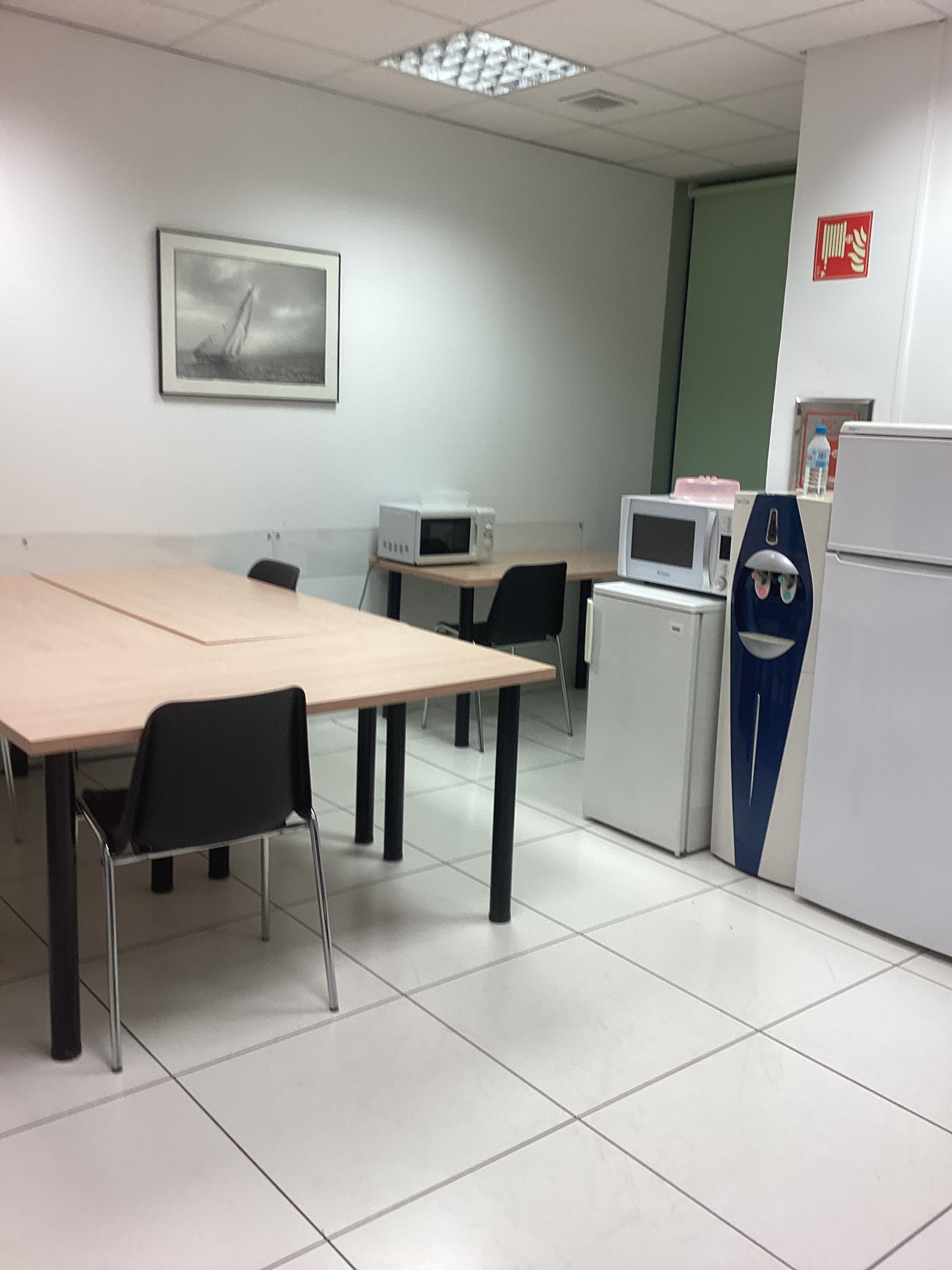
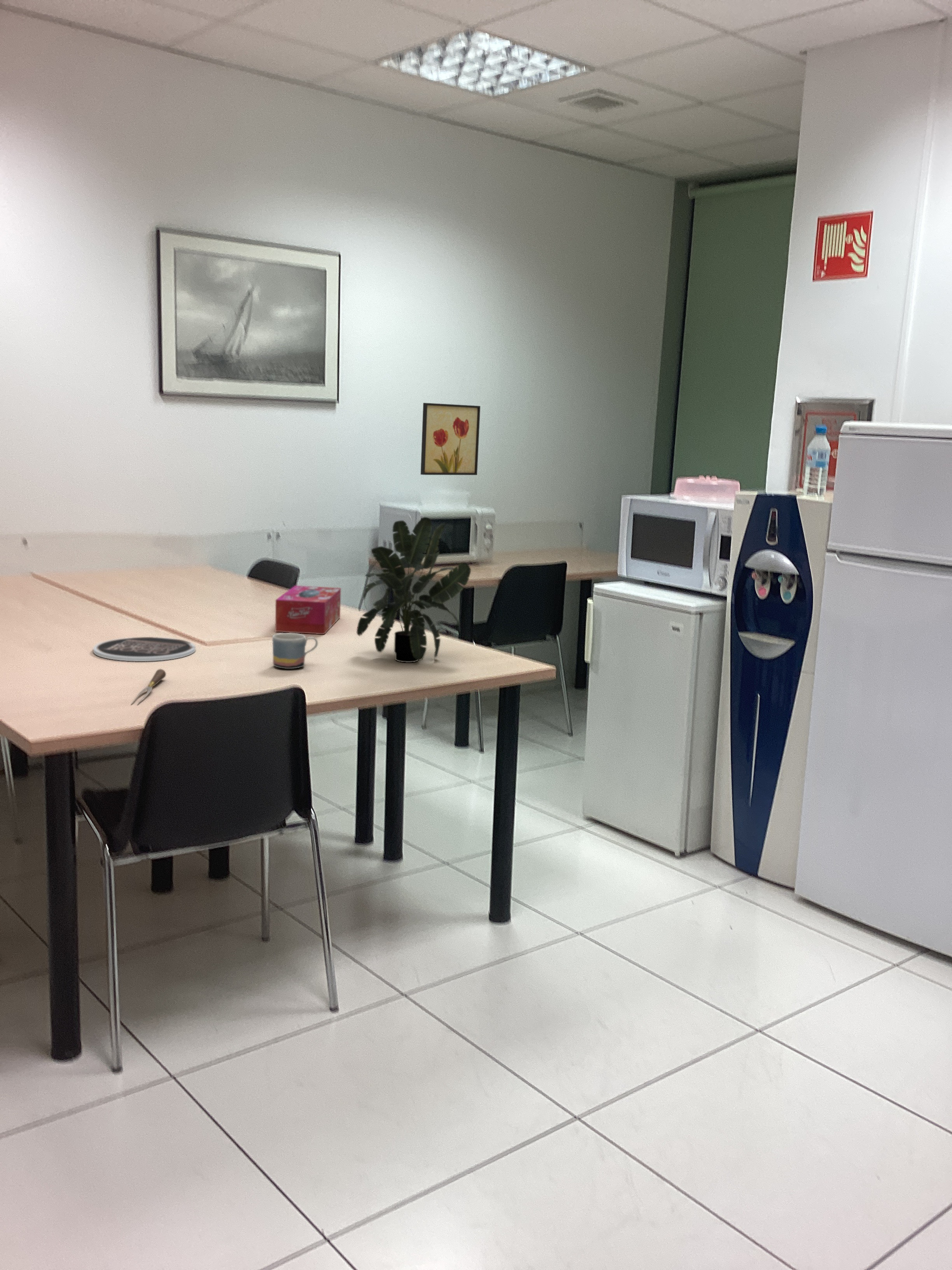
+ tissue box (309, 609)
+ plate (145, 649)
+ potted plant (401, 589)
+ wall art (450, 440)
+ mug (295, 651)
+ fork (148, 685)
